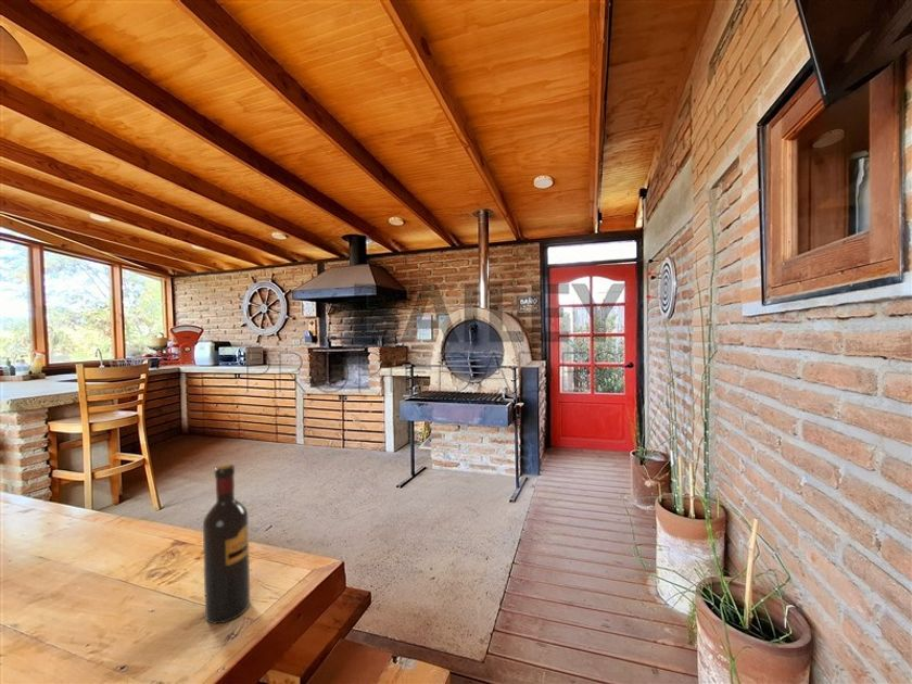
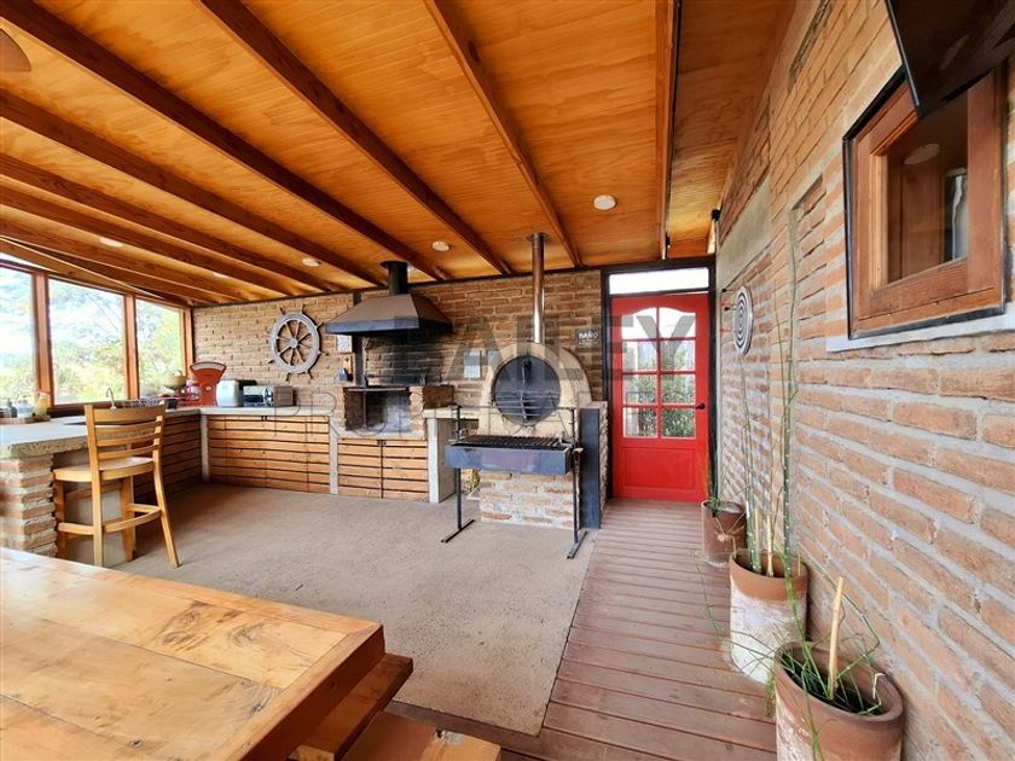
- wine bottle (226, 537)
